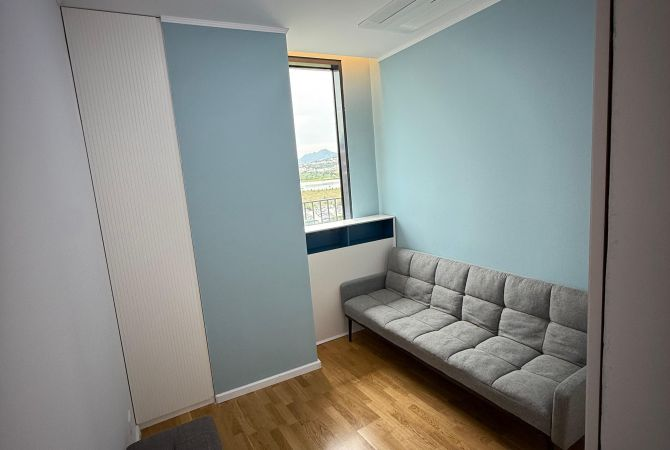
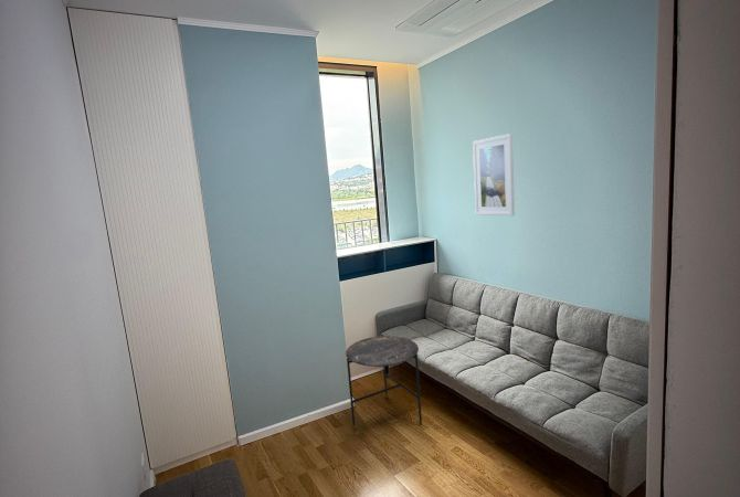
+ side table (384, 382)
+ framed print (493, 177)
